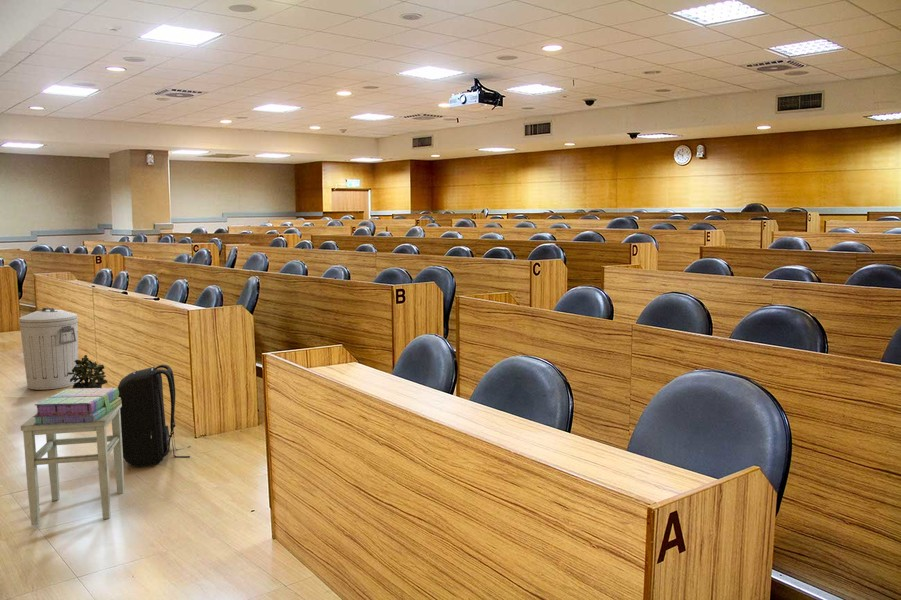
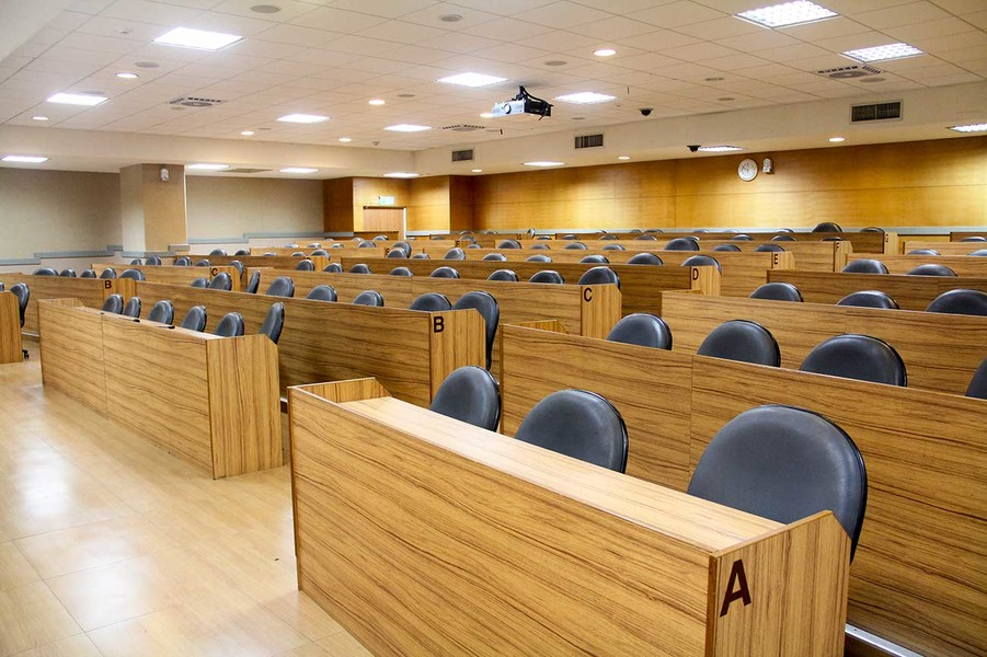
- trash can (50, 346)
- stool (77, 461)
- stack of books (79, 404)
- potted plant (87, 380)
- backpack (152, 411)
